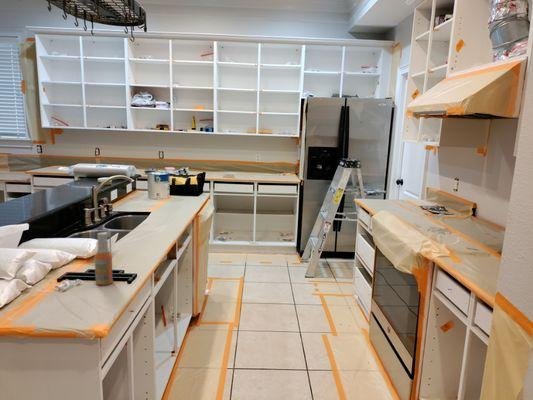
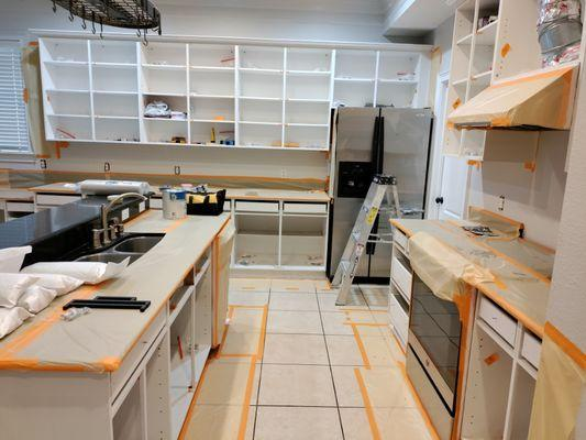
- spray bottle (104, 257)
